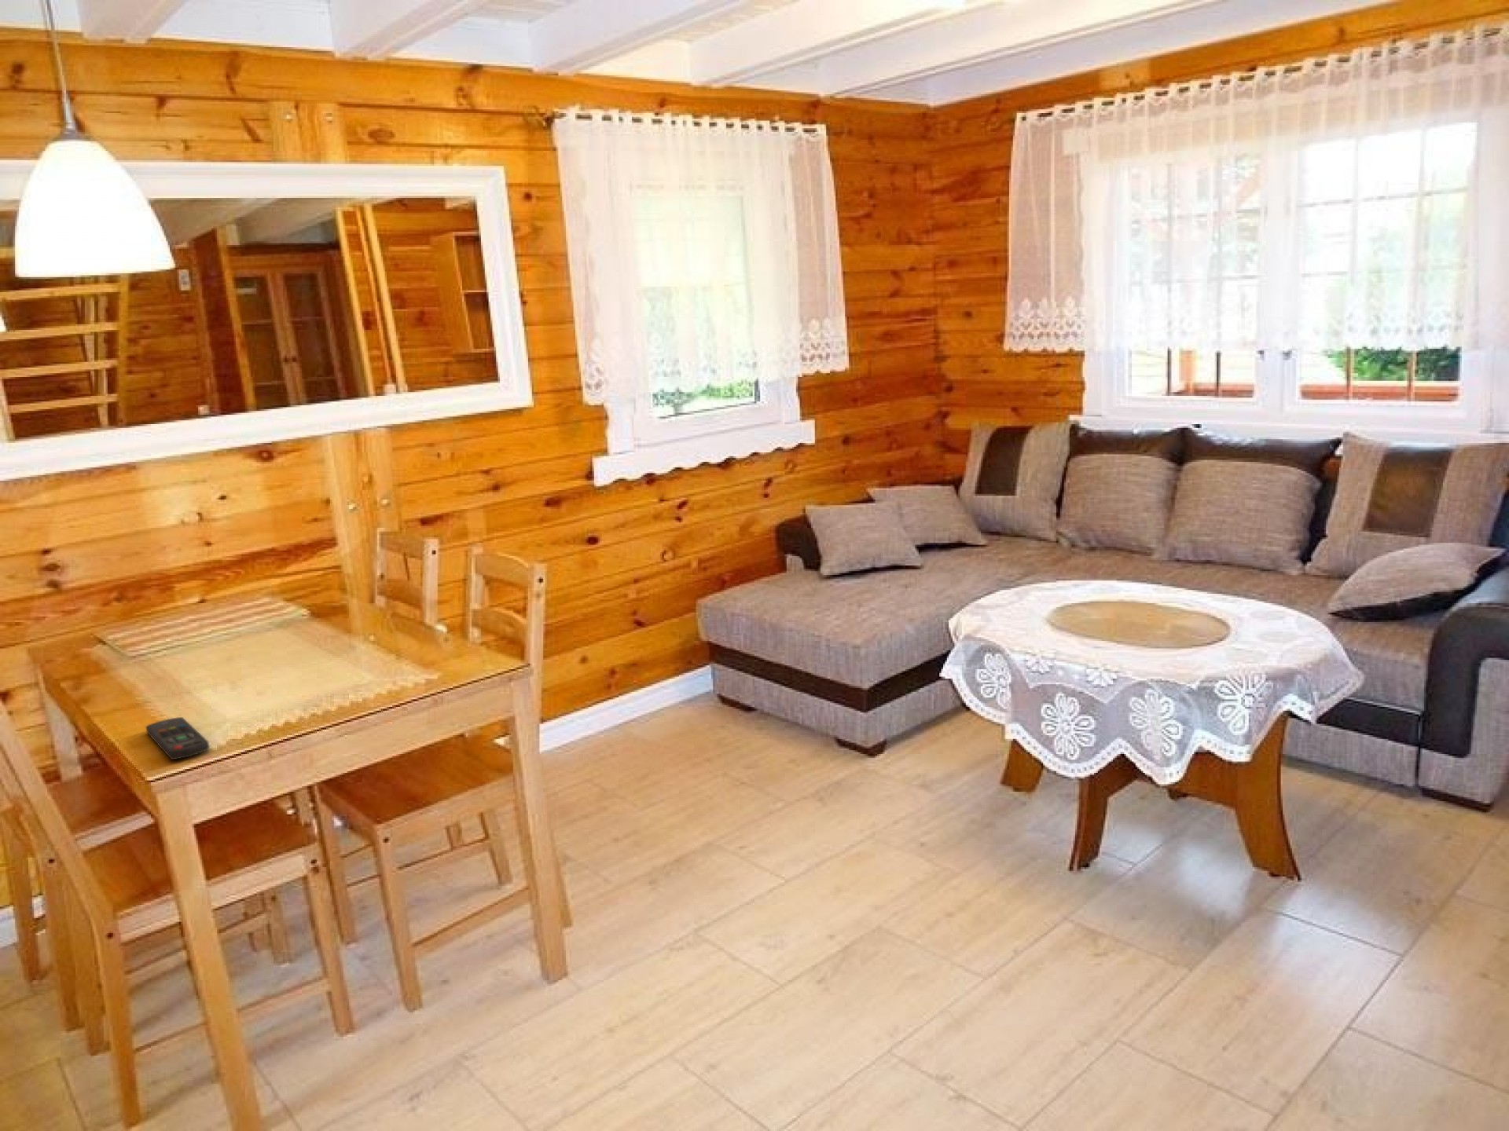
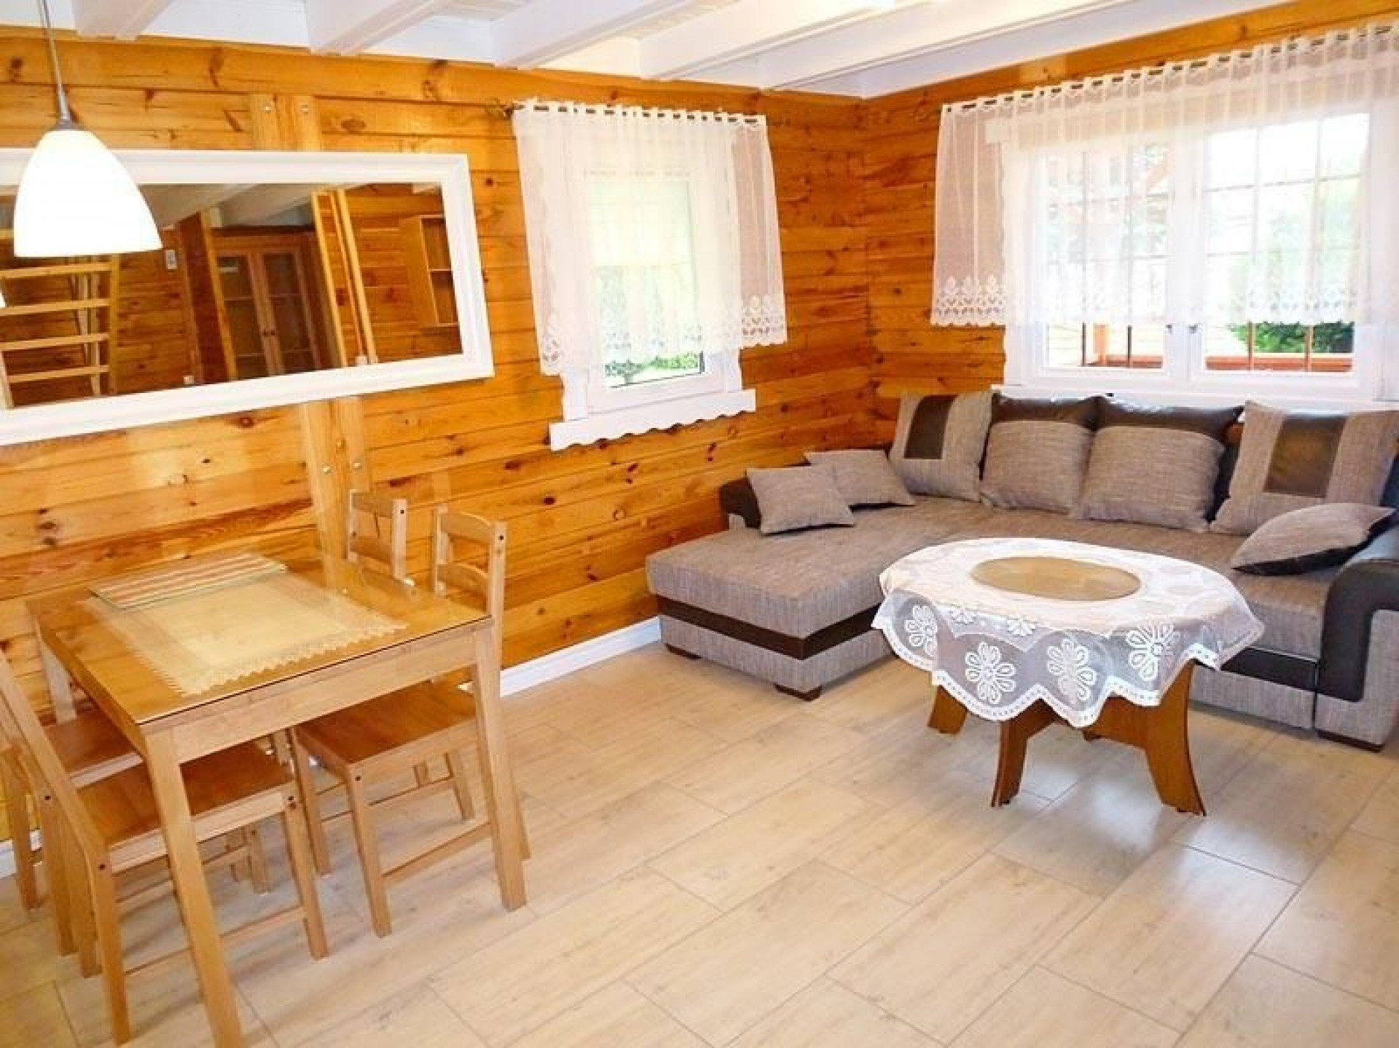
- remote control (176, 737)
